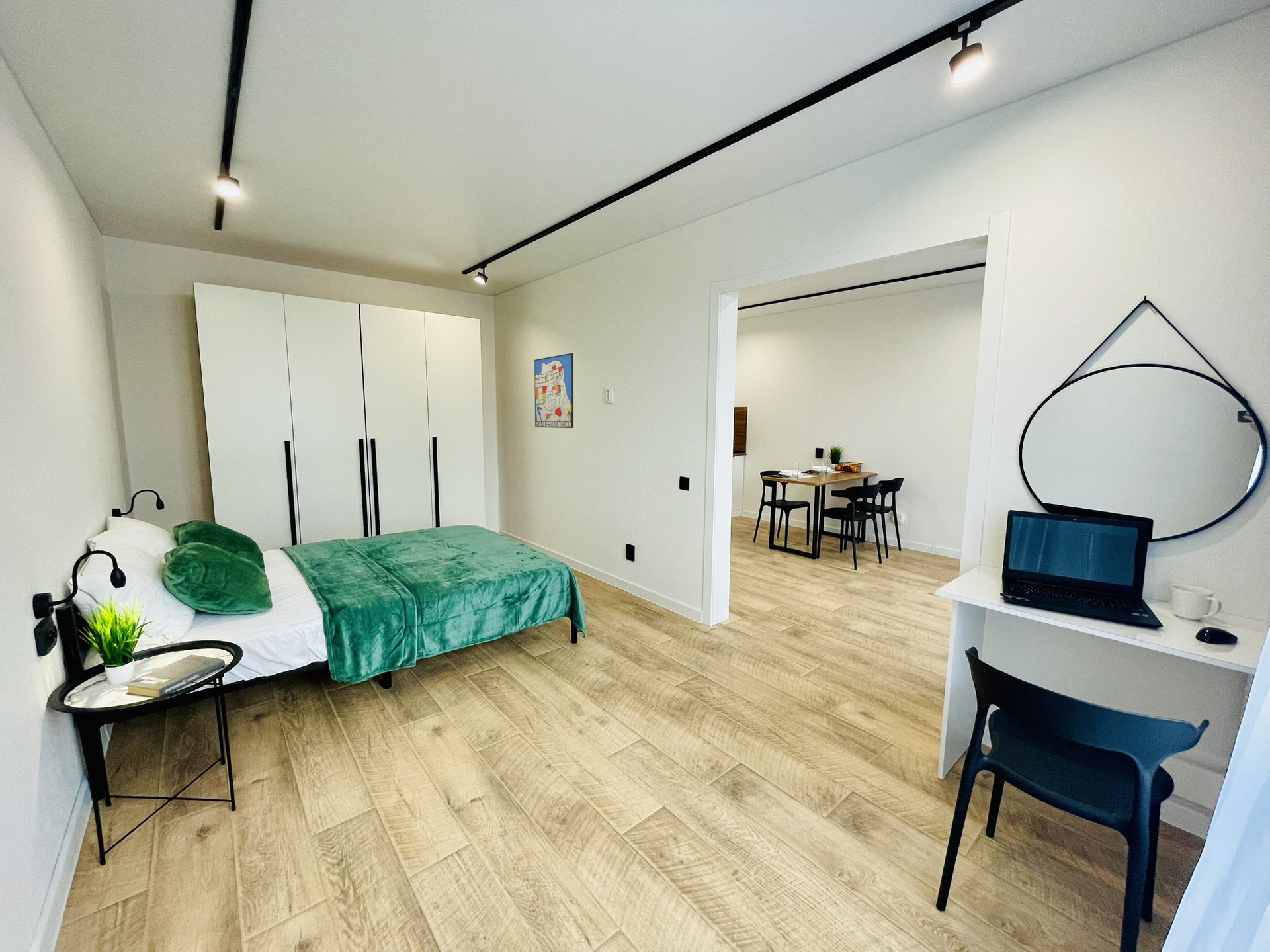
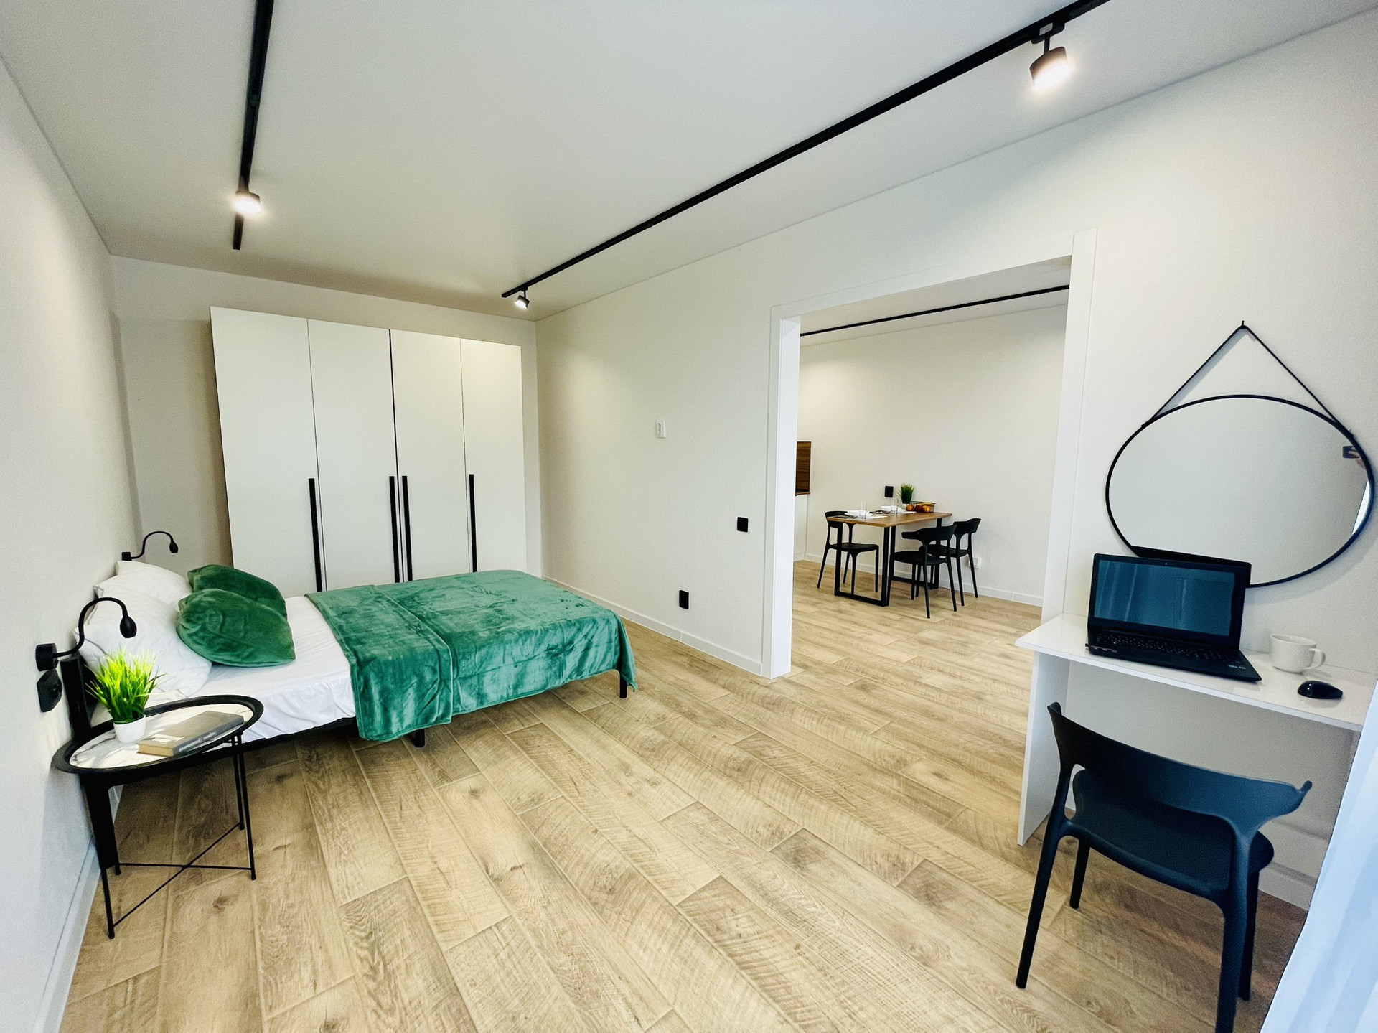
- wall art (553, 392)
